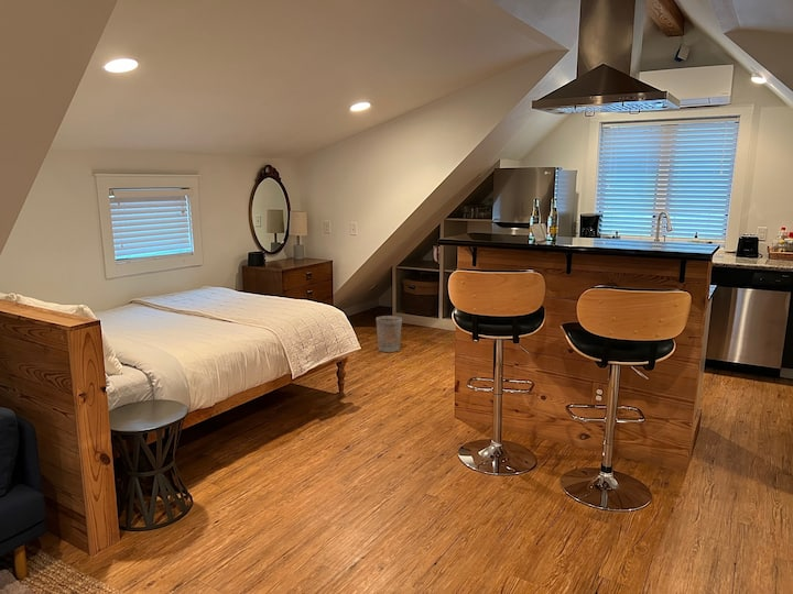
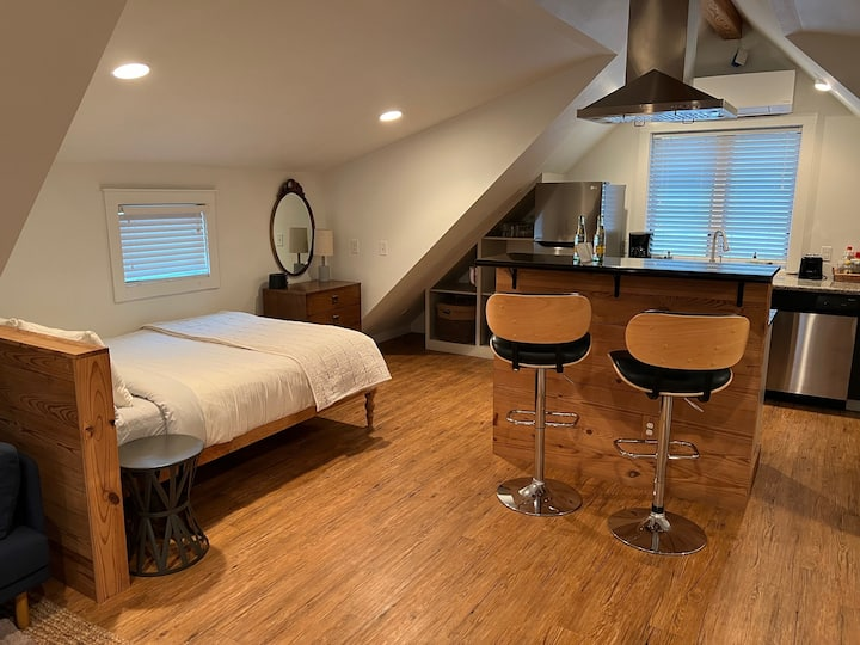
- wastebasket (389, 333)
